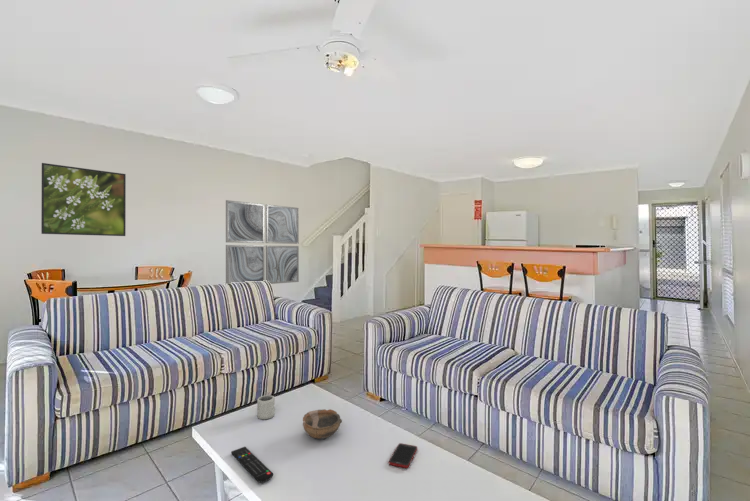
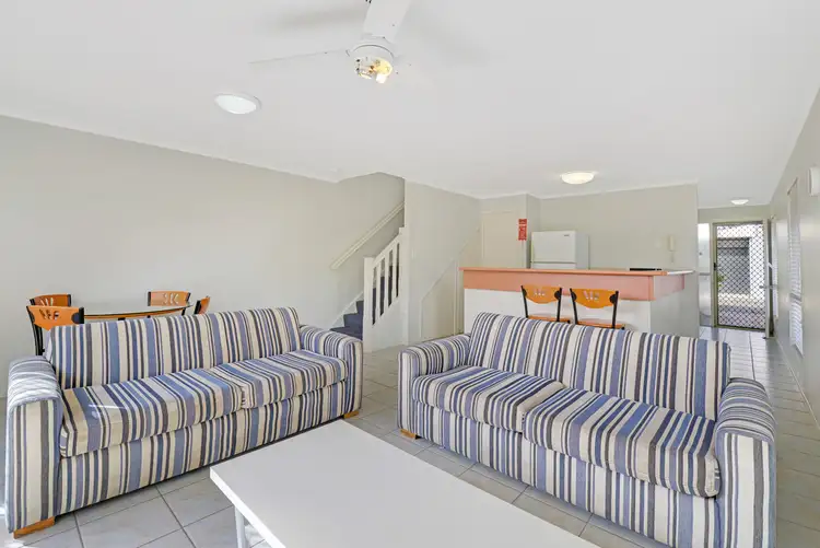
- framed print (86, 201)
- cell phone (403, 455)
- remote control (251, 464)
- bowl (321, 425)
- cup (267, 405)
- wall art (264, 245)
